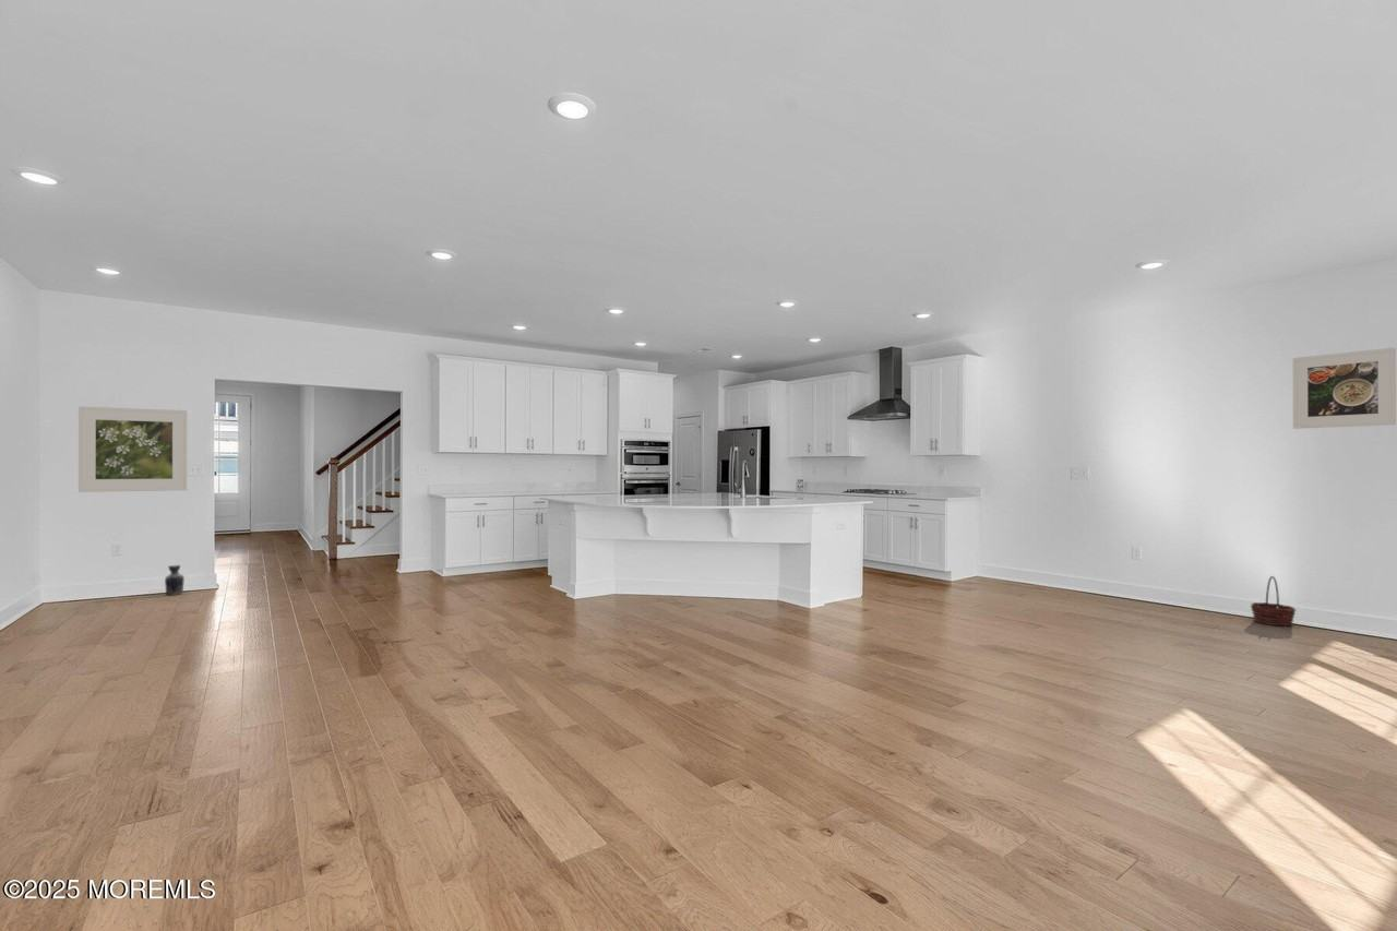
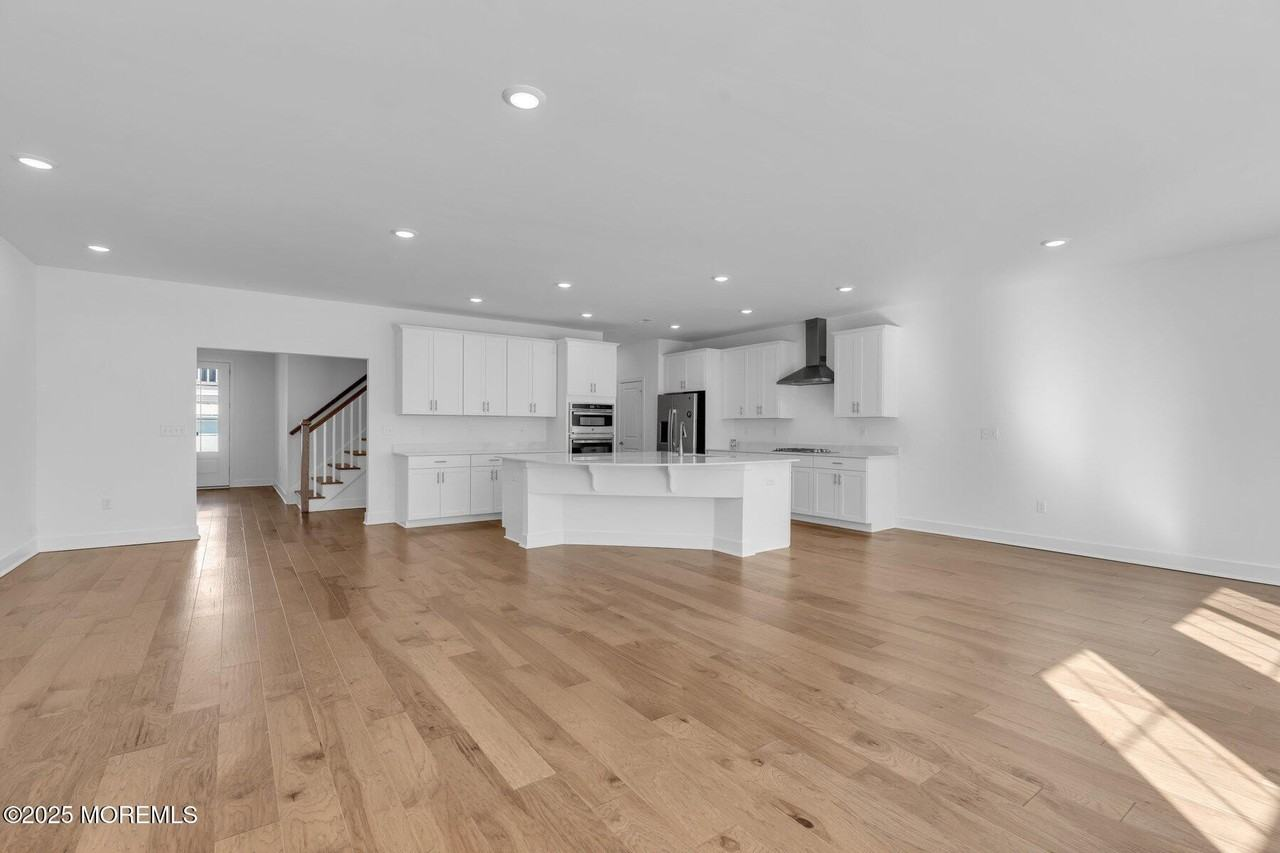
- basket (1273, 604)
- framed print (1341, 390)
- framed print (134, 450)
- ceramic jug (175, 580)
